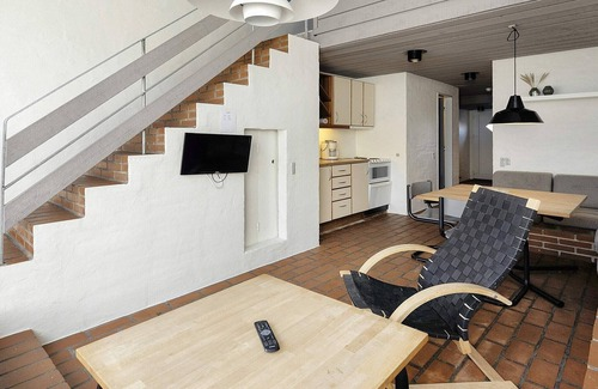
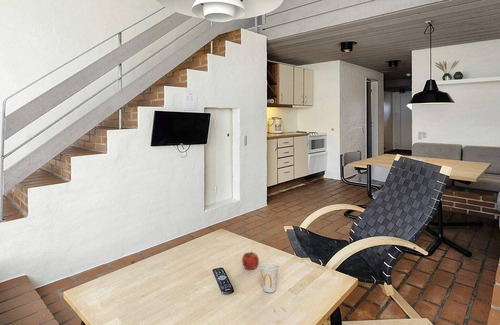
+ fruit (250, 259)
+ cup (269, 277)
